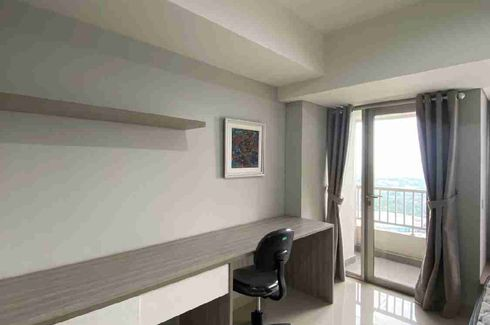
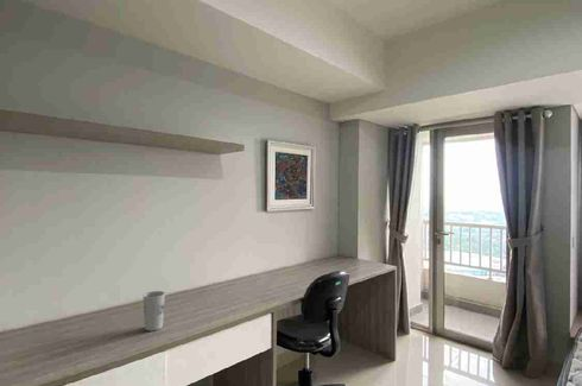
+ cup (153, 310)
